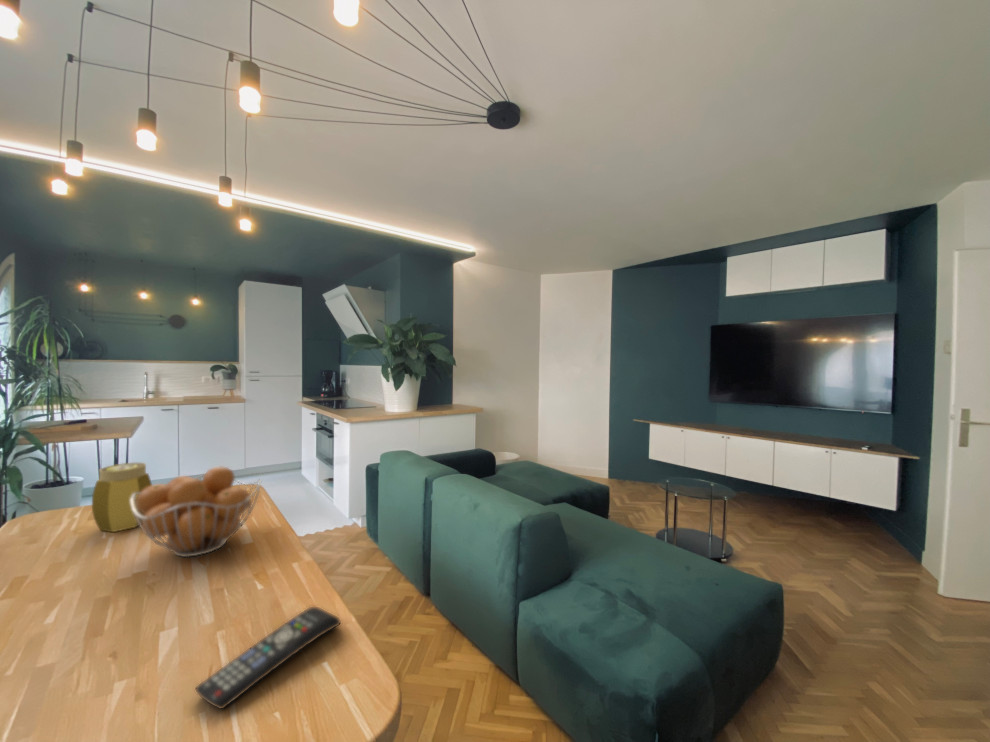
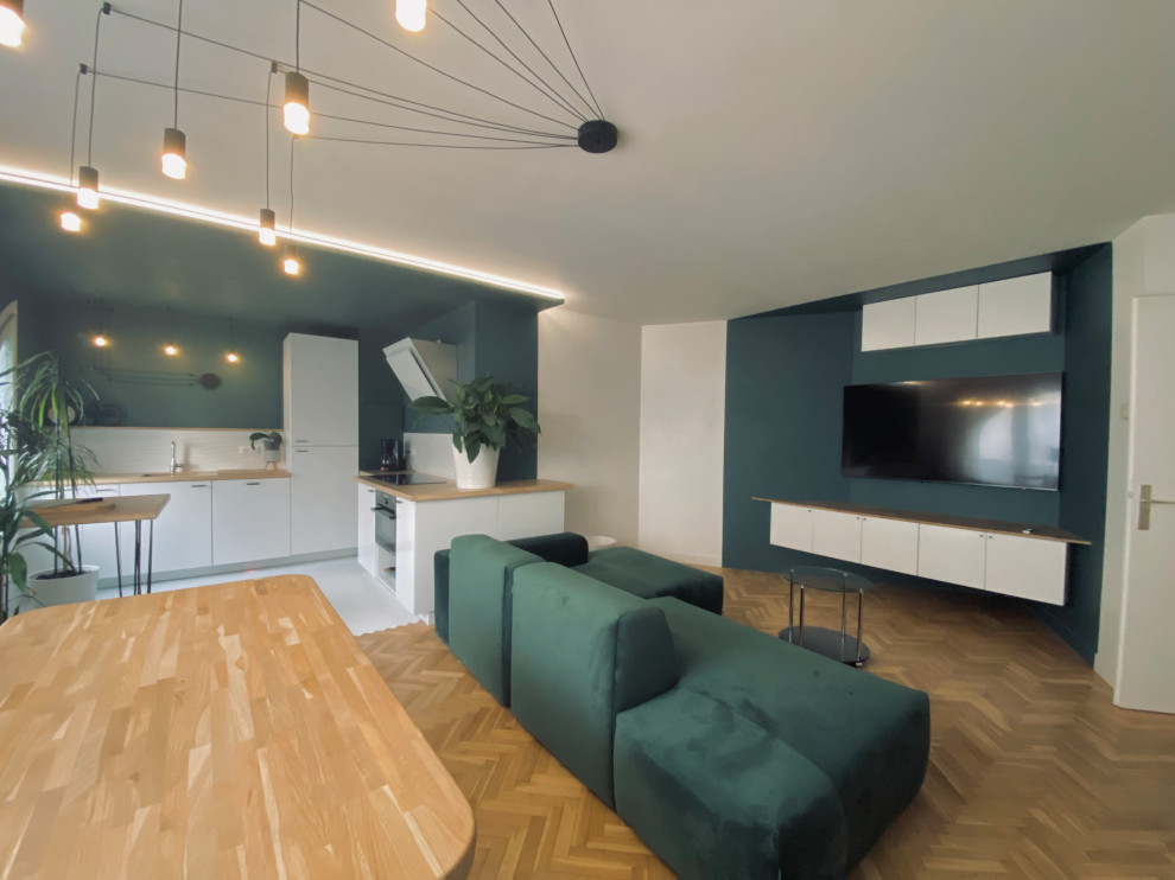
- fruit basket (201, 509)
- remote control (277, 648)
- jar (123, 496)
